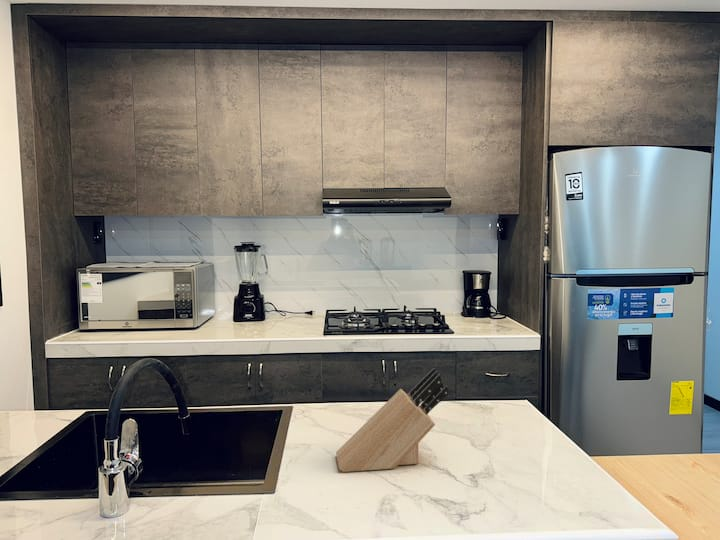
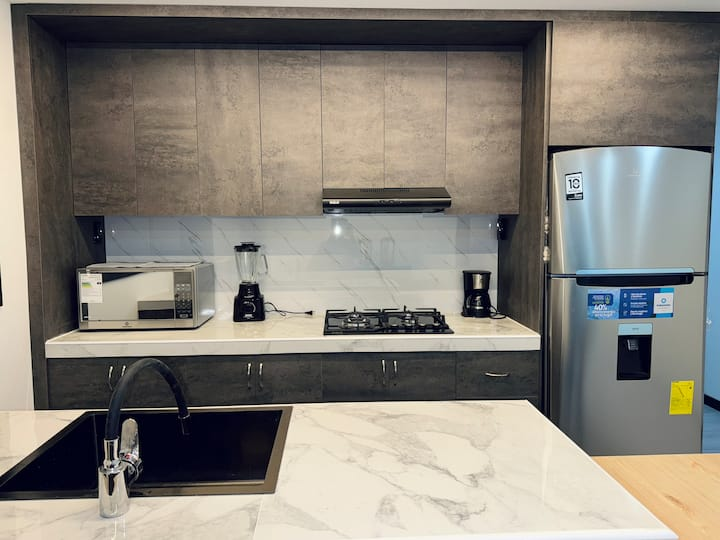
- knife block (392, 416)
